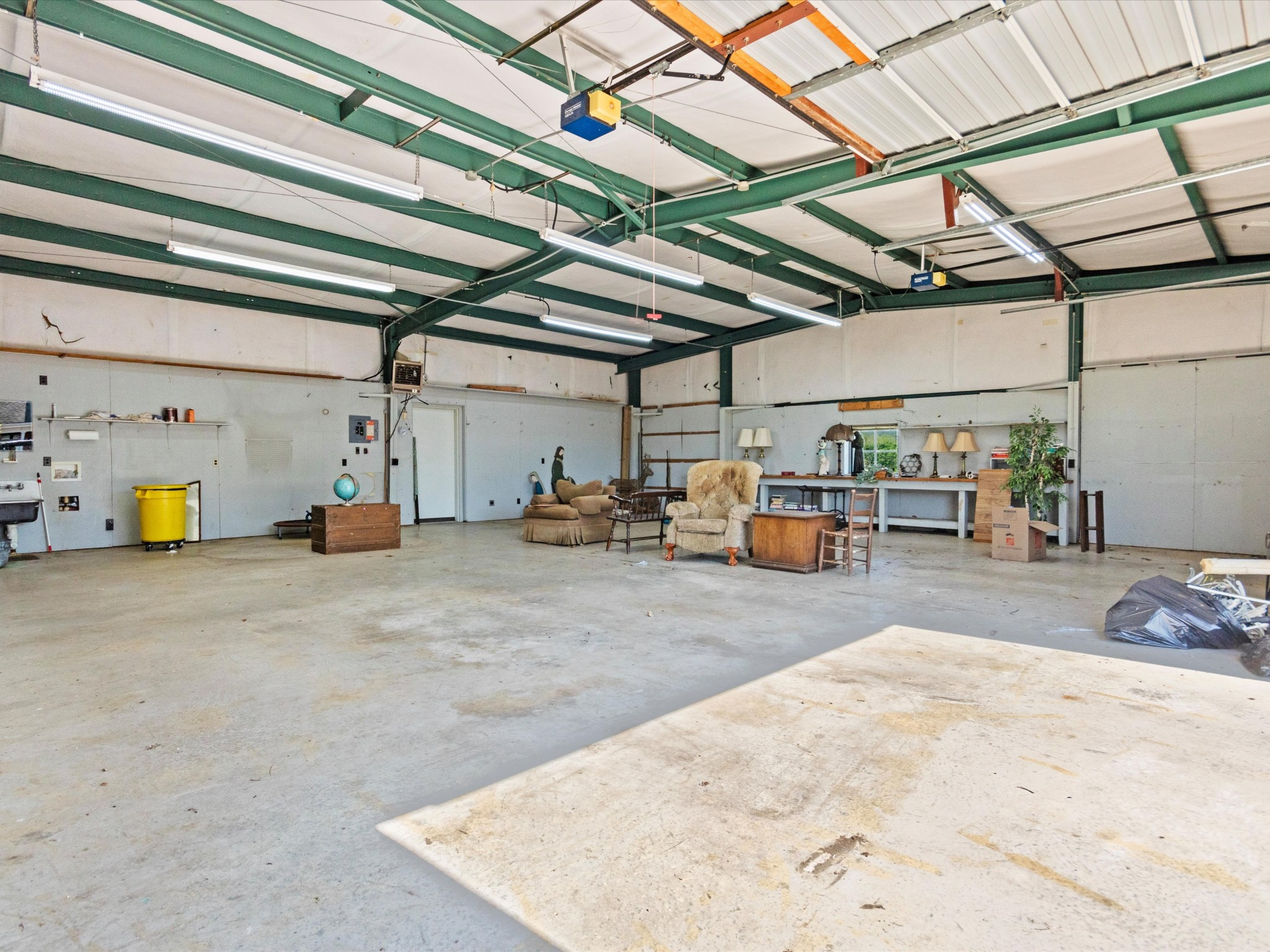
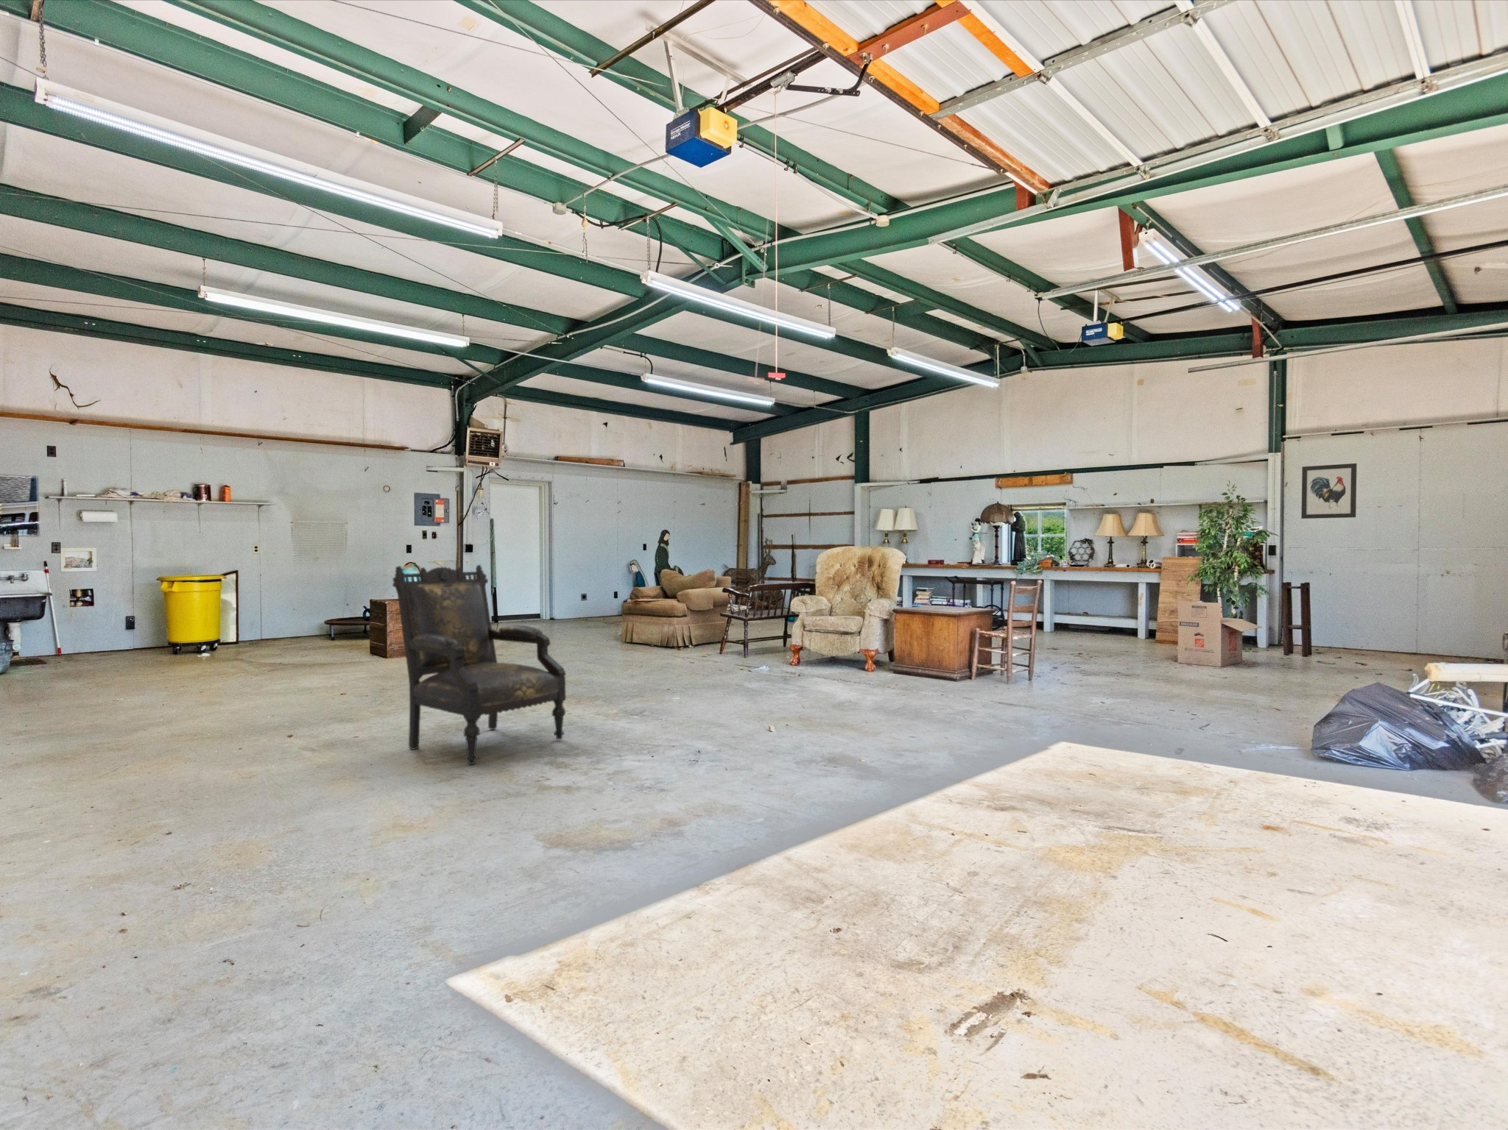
+ wall art (1329, 491)
+ armchair (480, 655)
